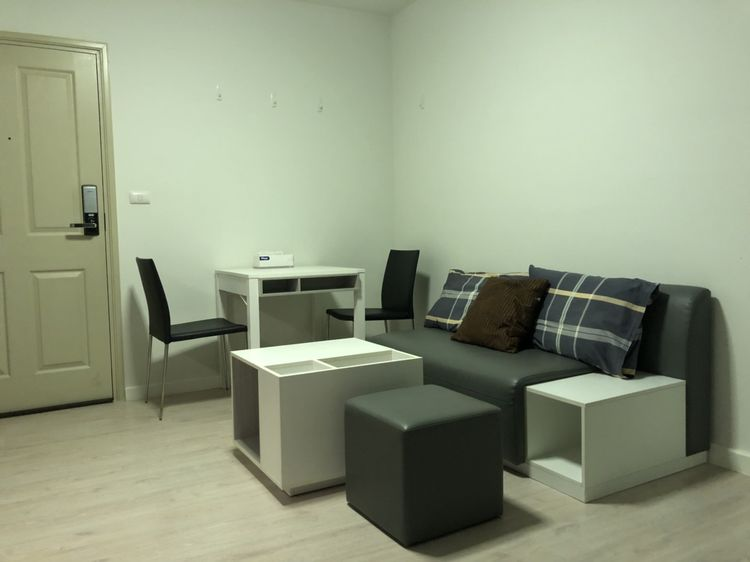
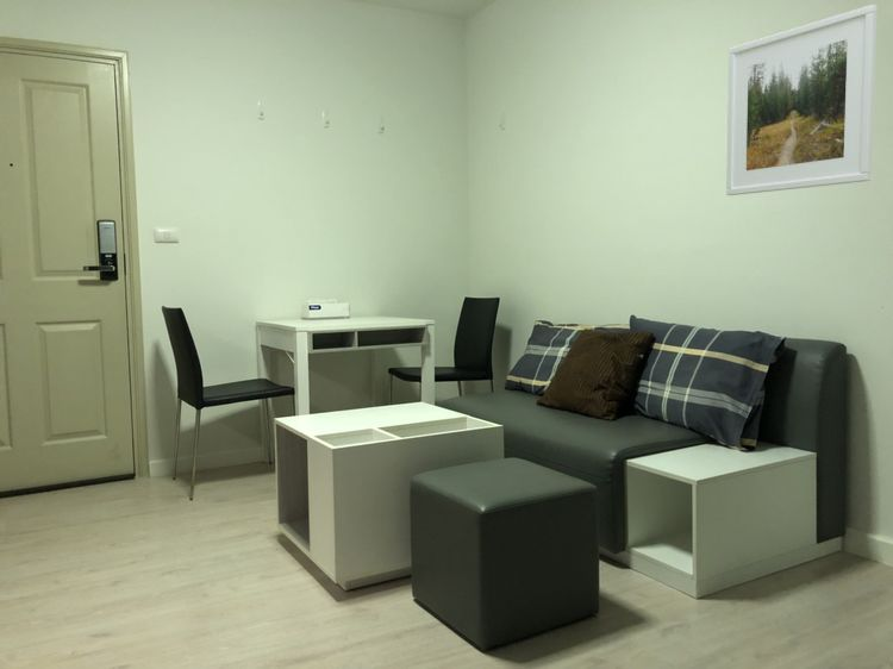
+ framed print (794, 108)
